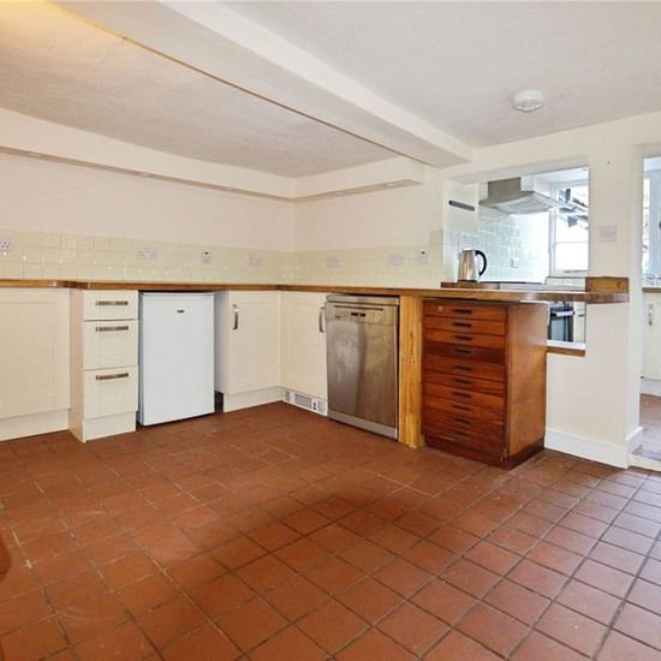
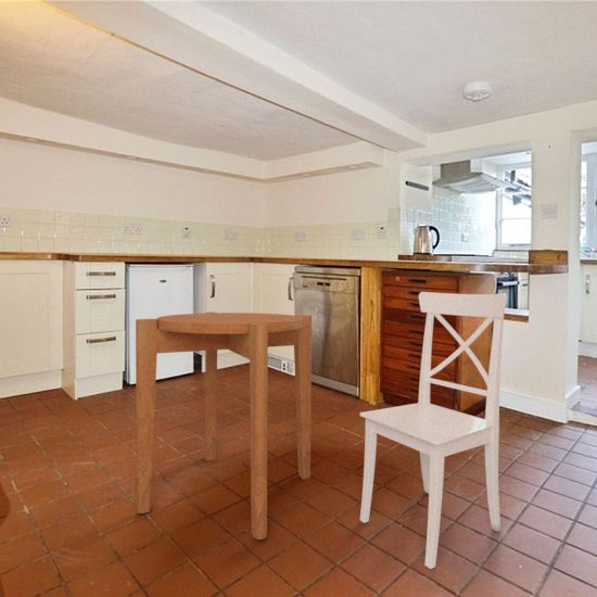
+ round table (216, 405)
+ dining chair (430, 409)
